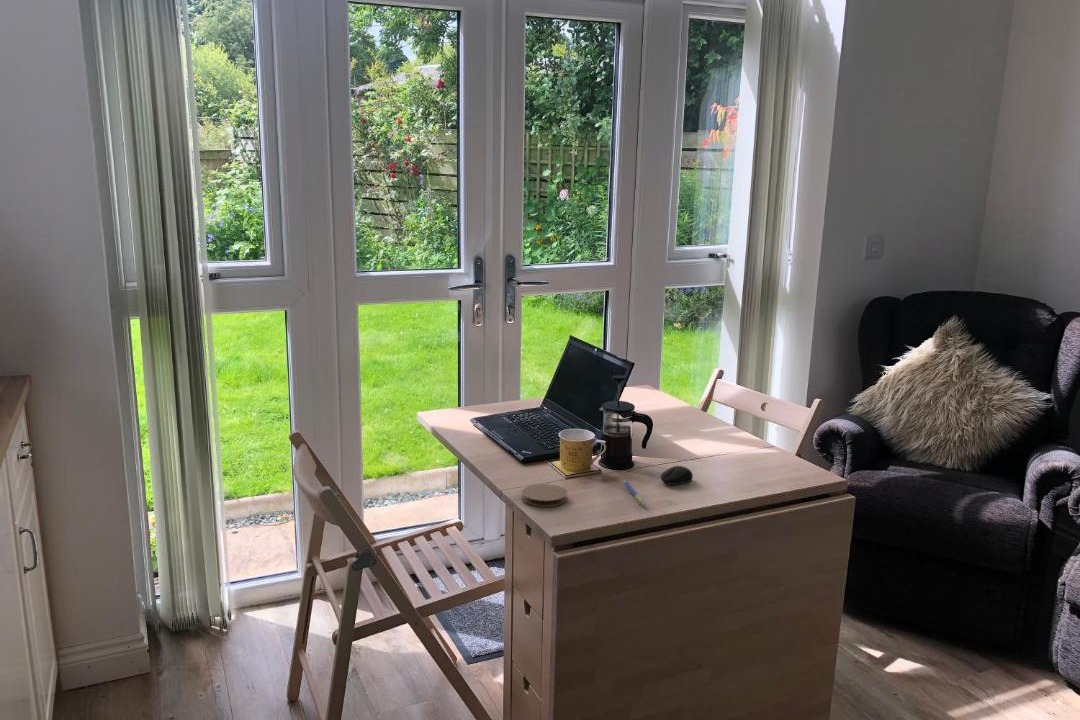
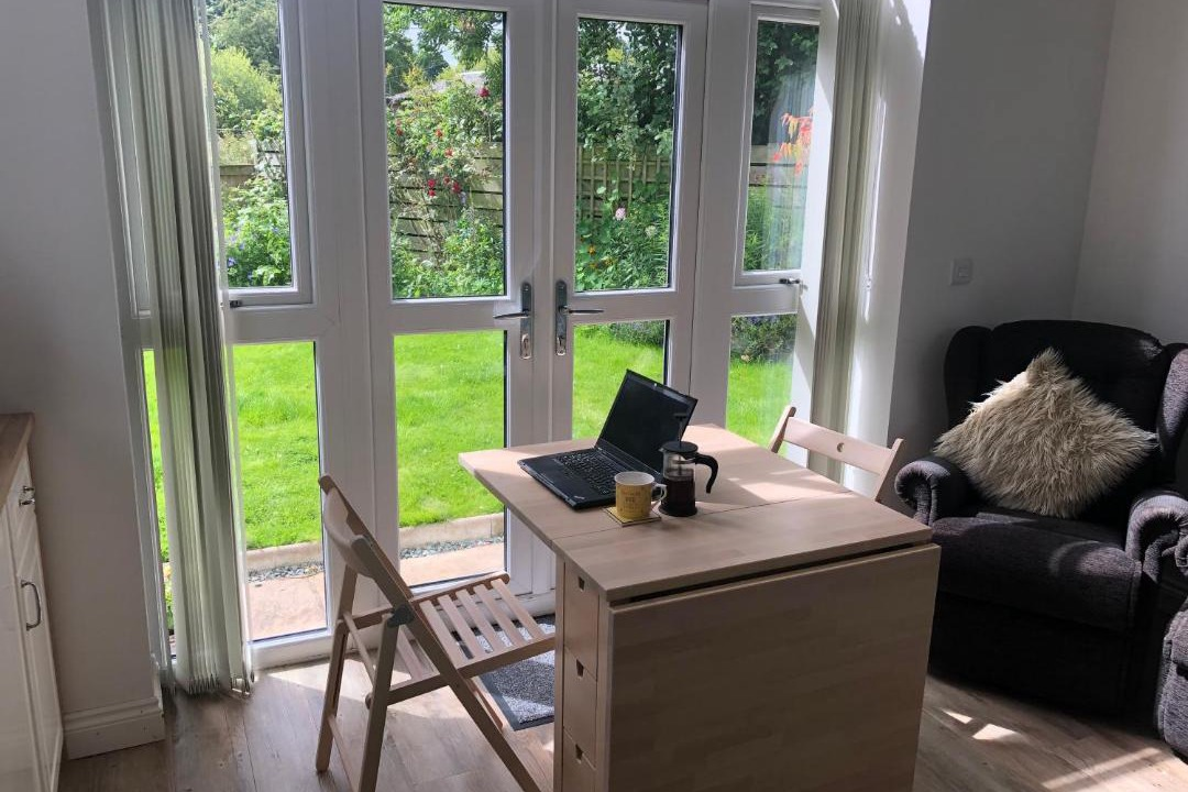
- computer mouse (676, 474)
- pen (634, 493)
- coaster (544, 495)
